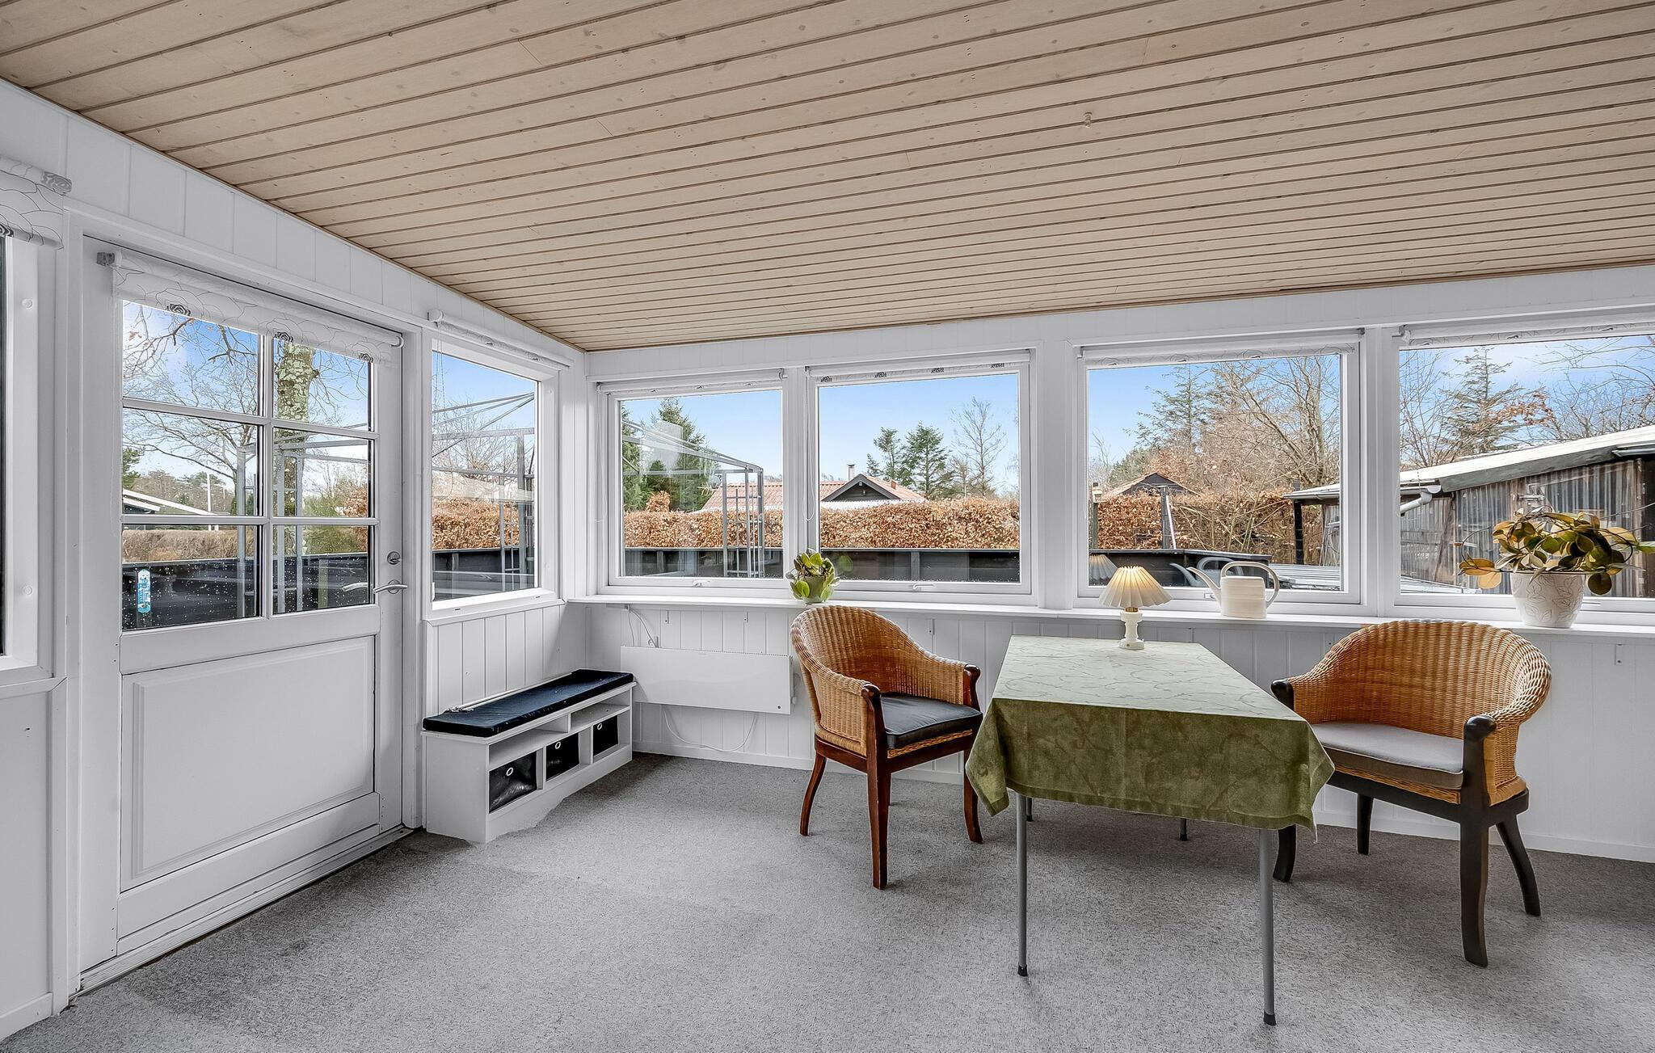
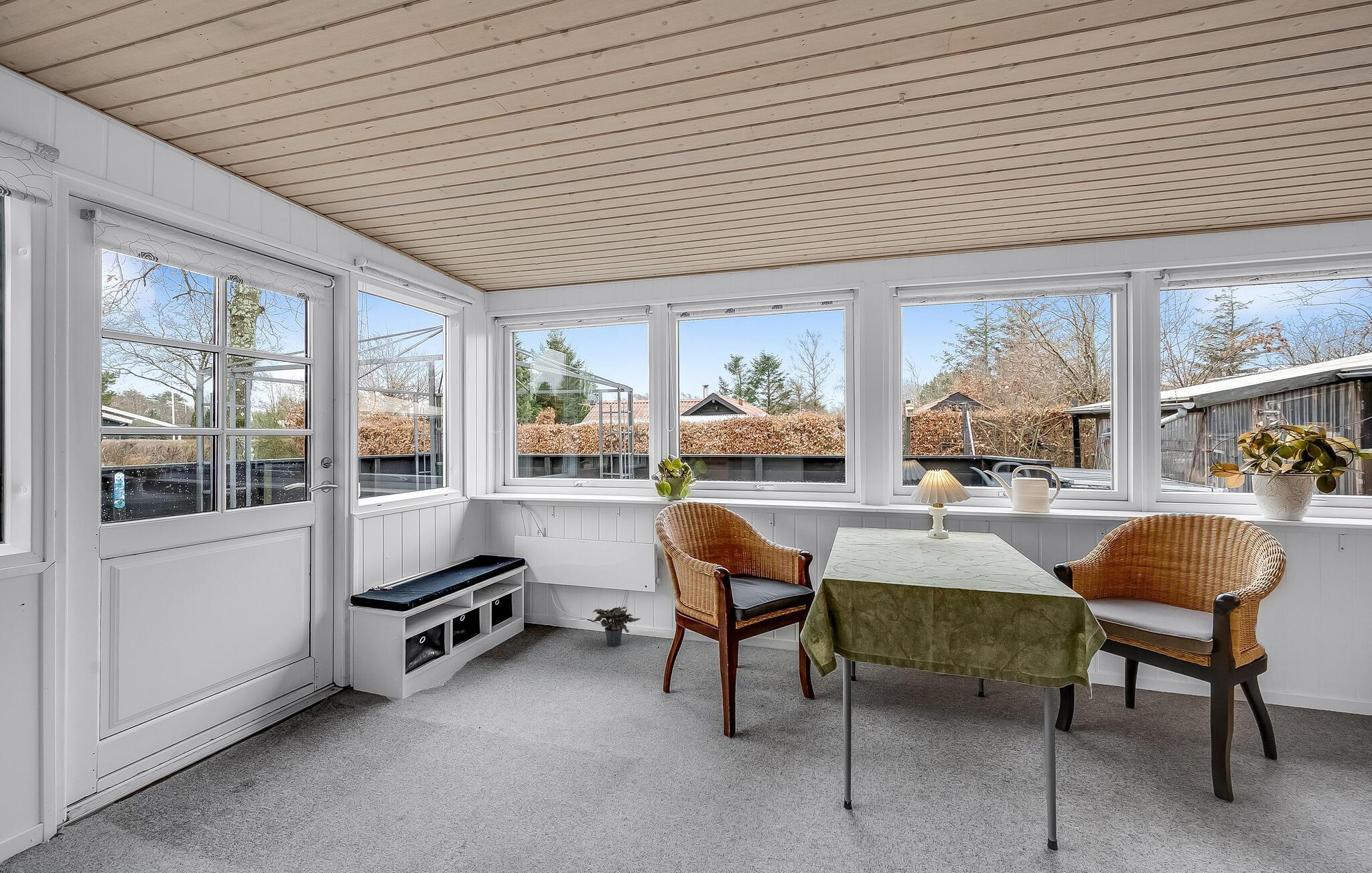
+ potted plant (614, 626)
